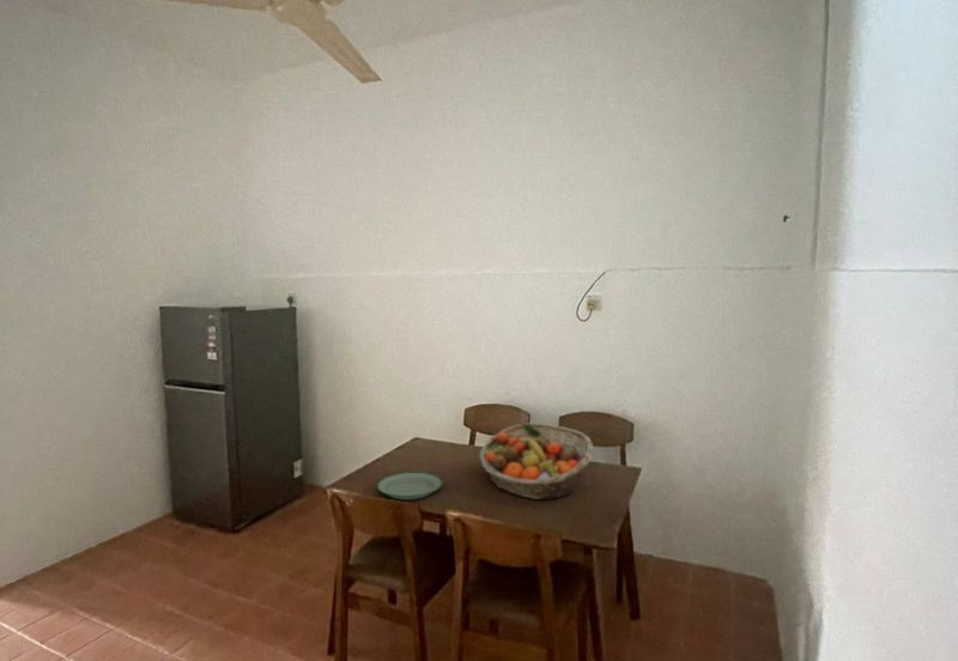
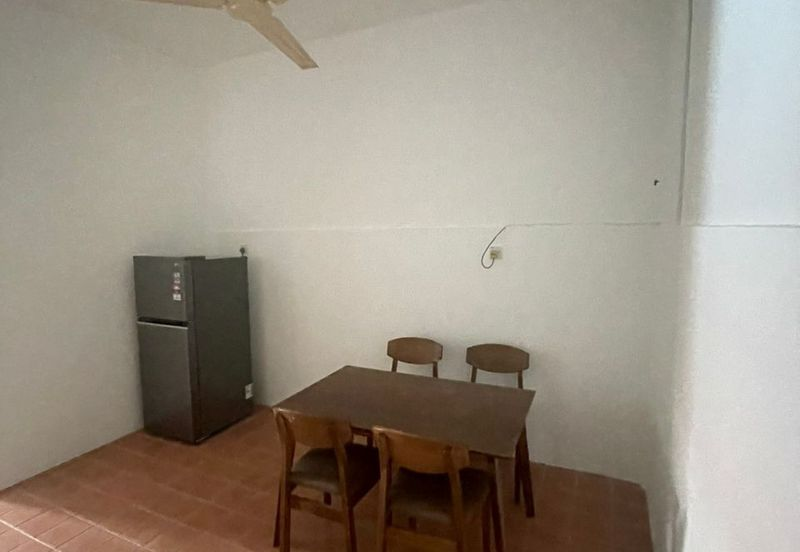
- fruit basket (534, 459)
- plate (410, 486)
